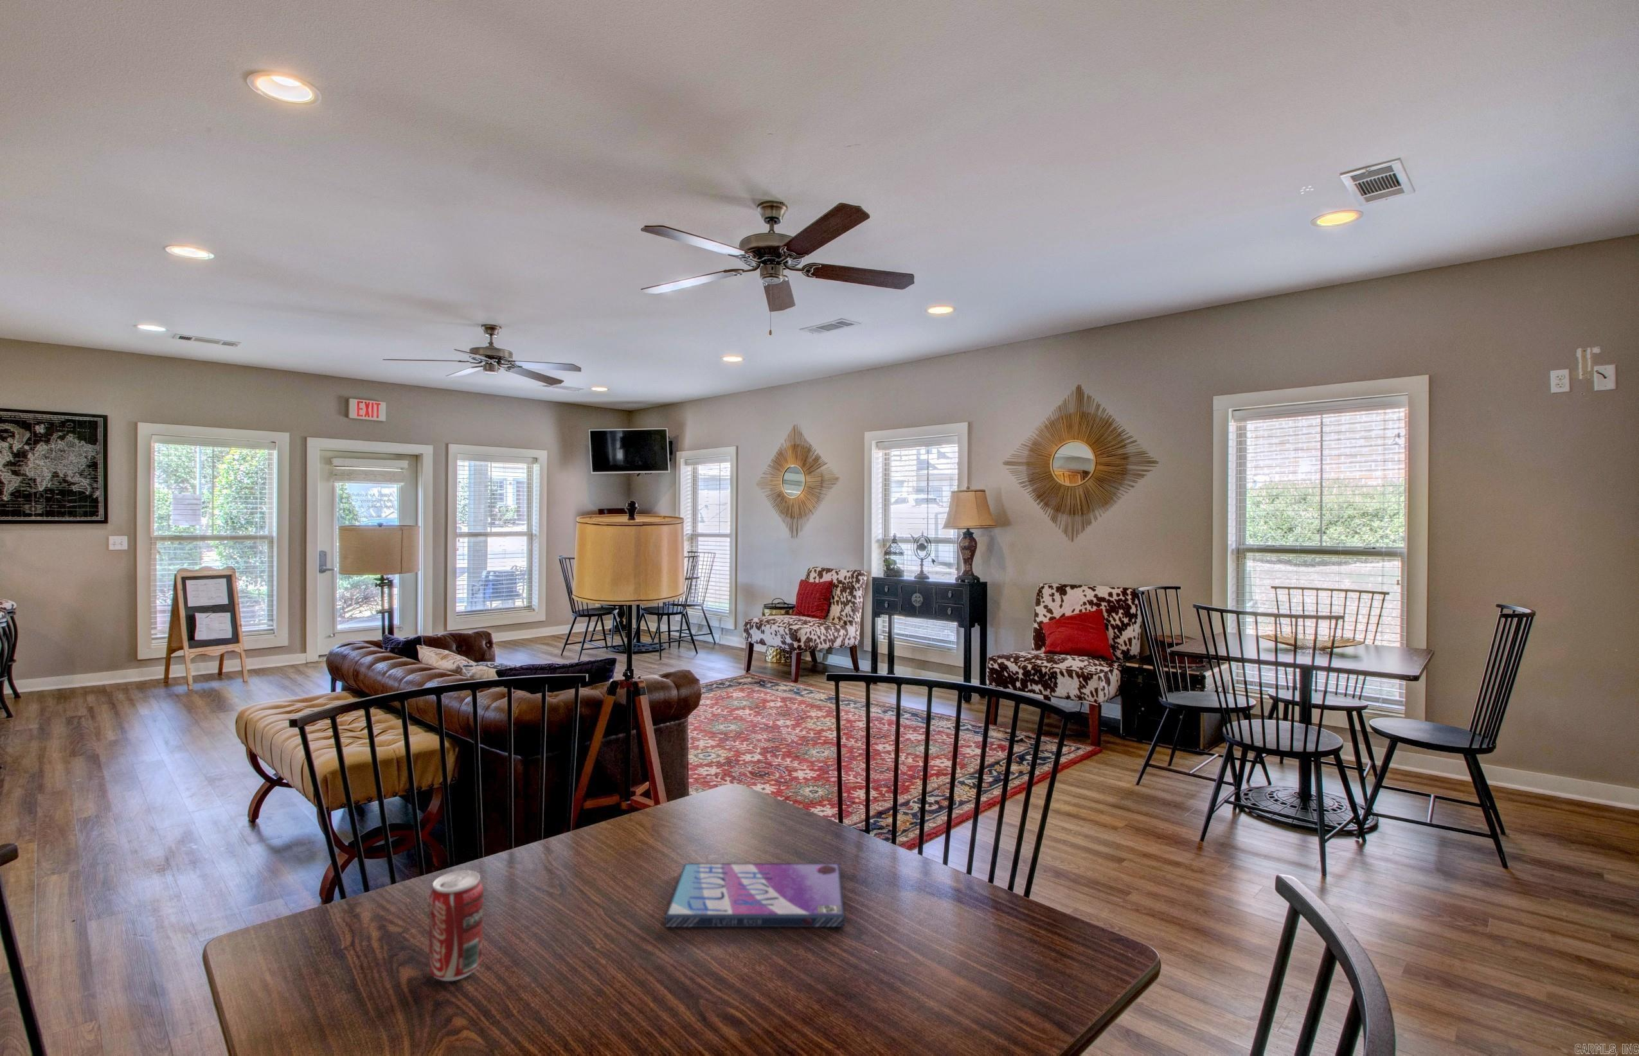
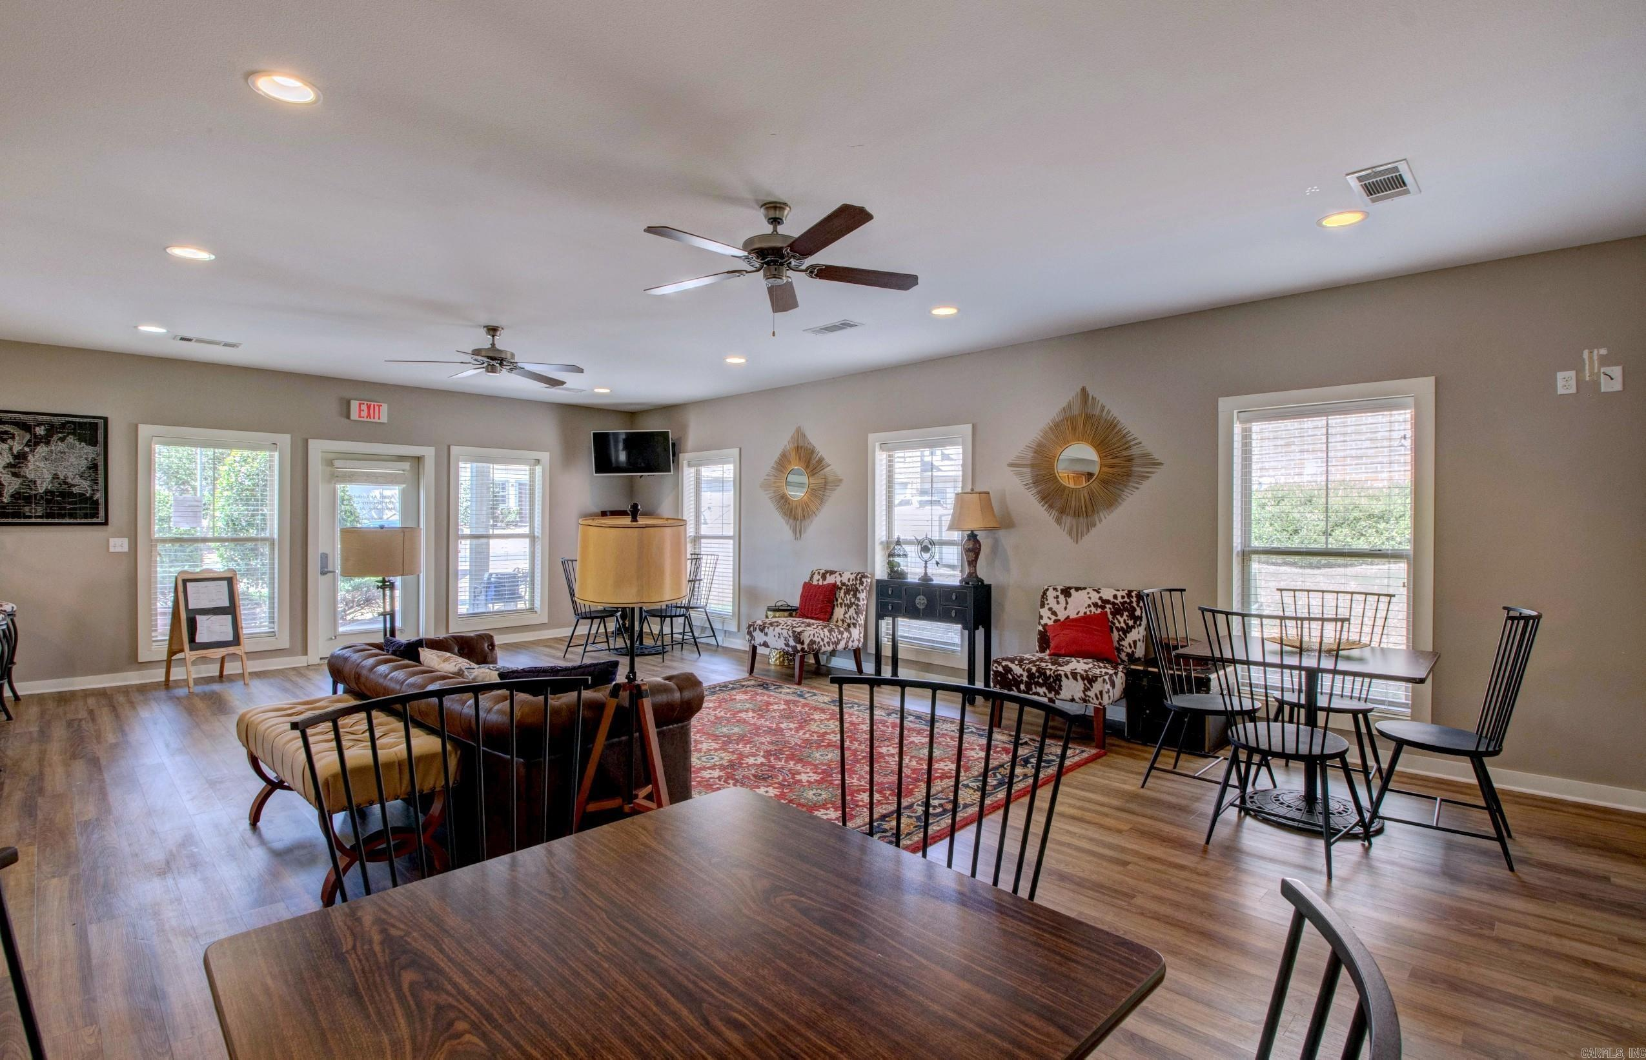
- video game case (759, 892)
- beverage can (455, 923)
